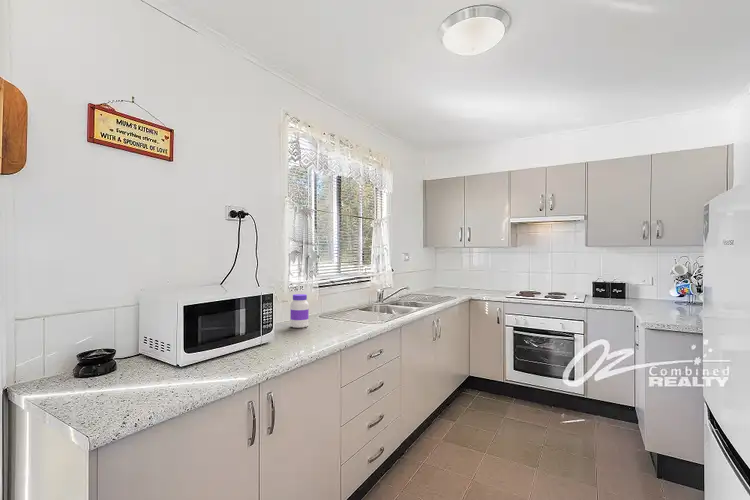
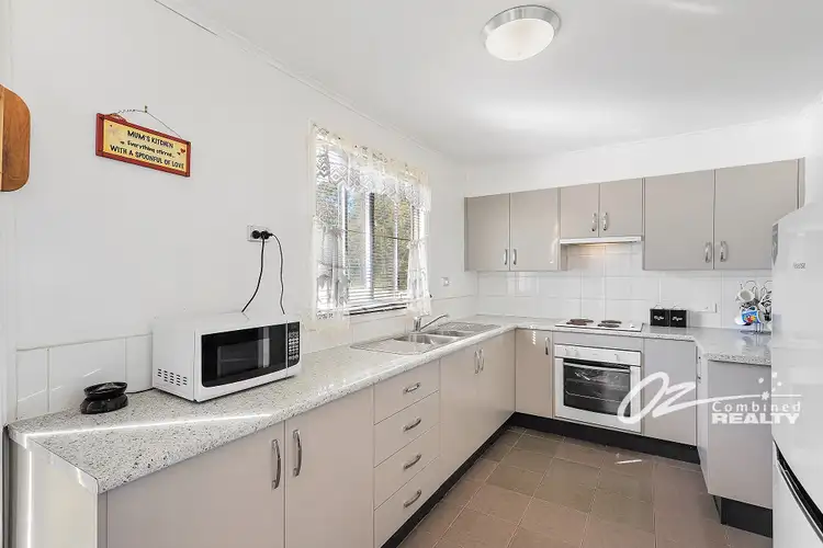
- jar (299, 310)
